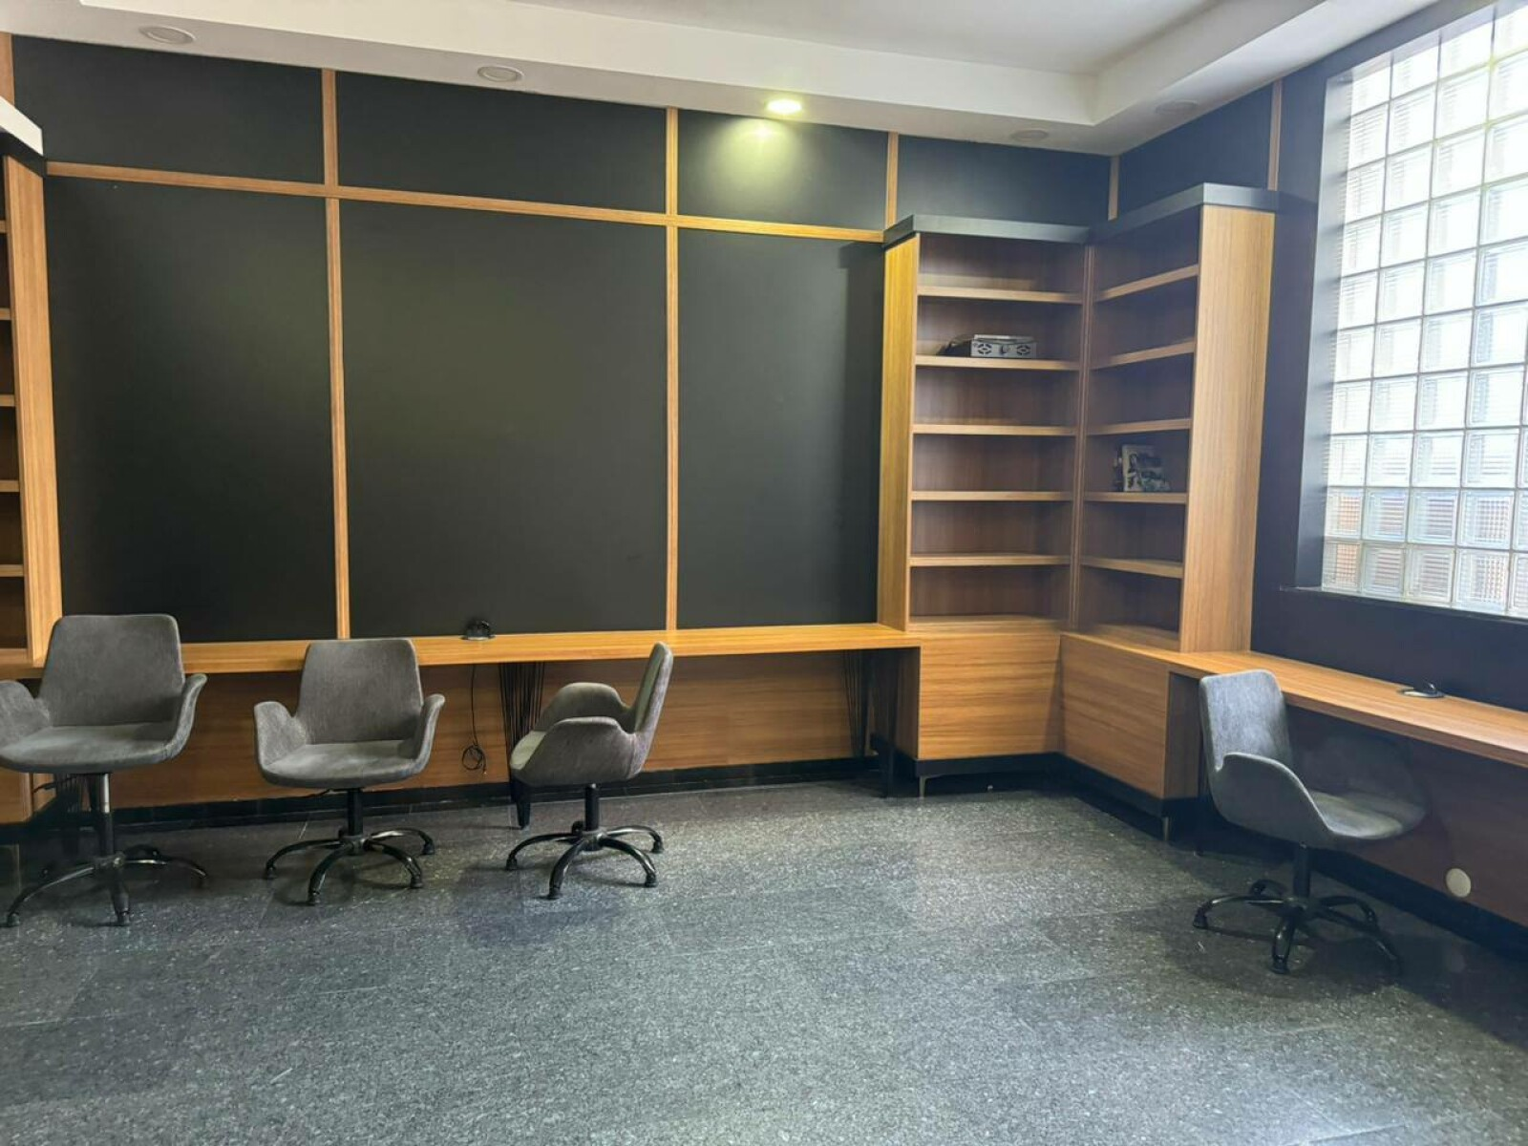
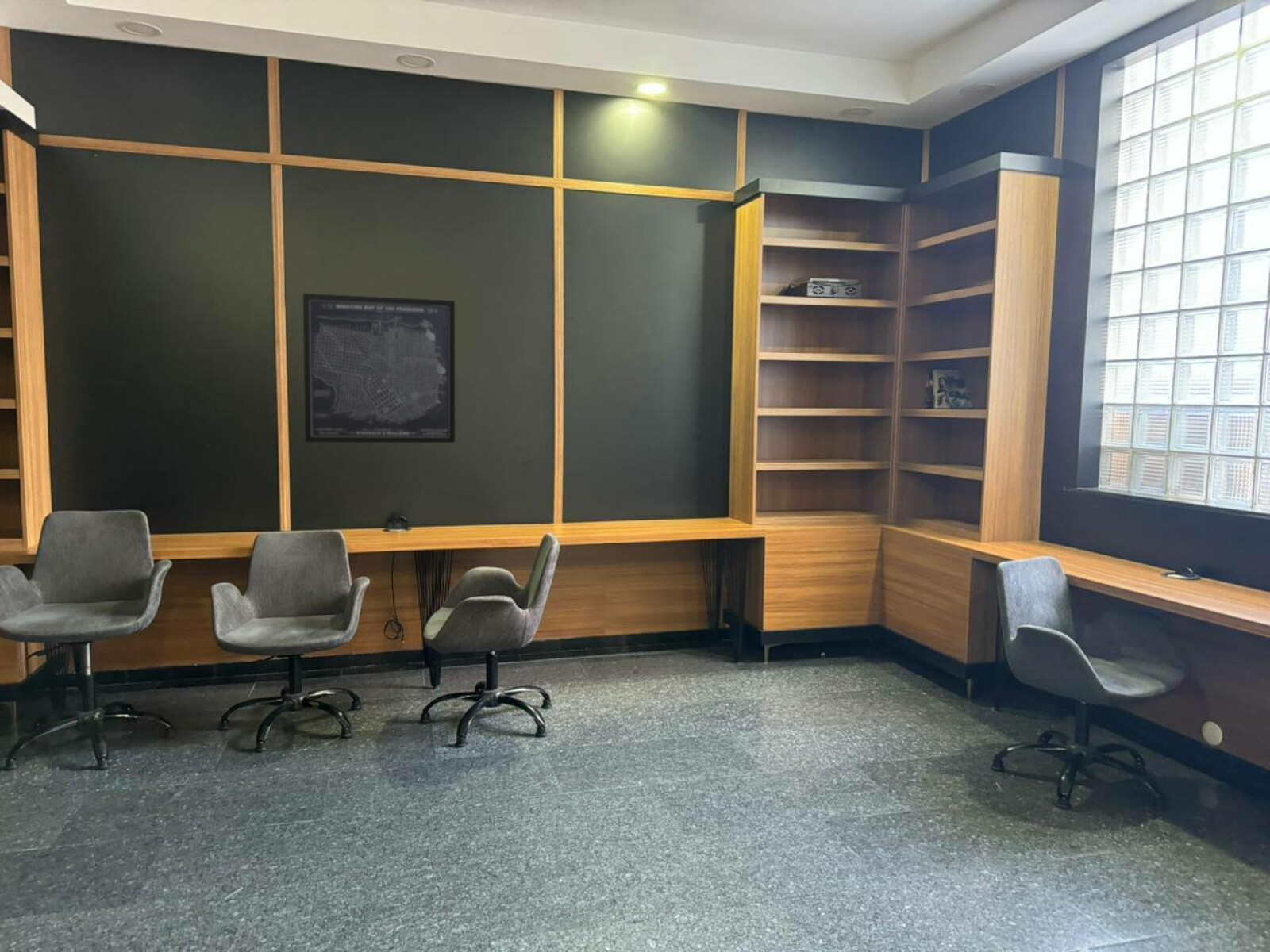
+ wall art (381, 370)
